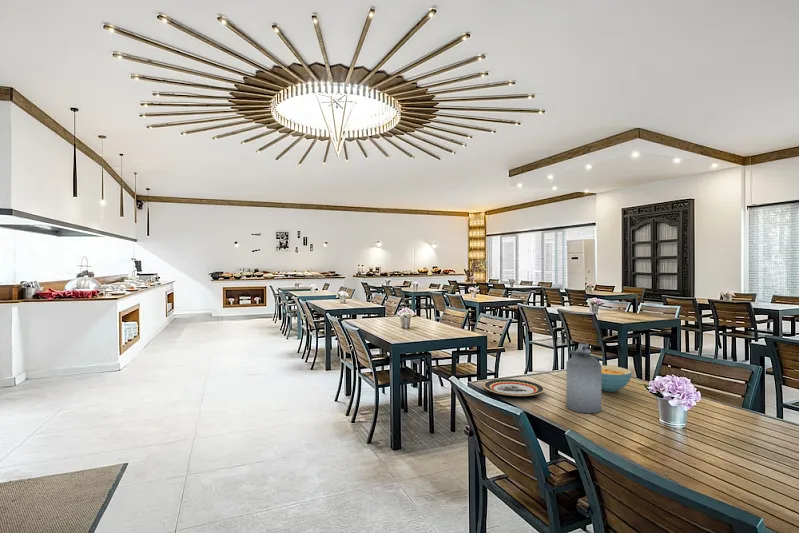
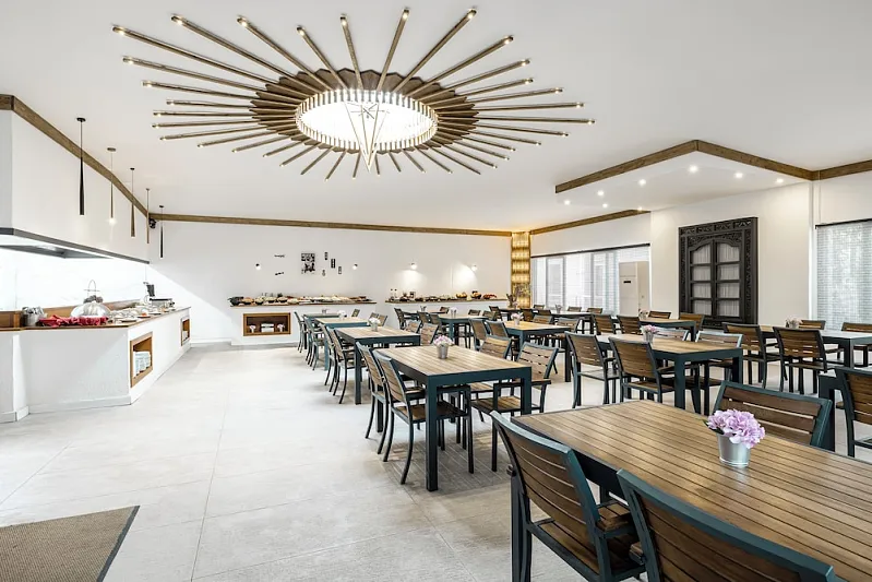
- bottle (583, 374)
- cereal bowl (608, 379)
- plate (513, 388)
